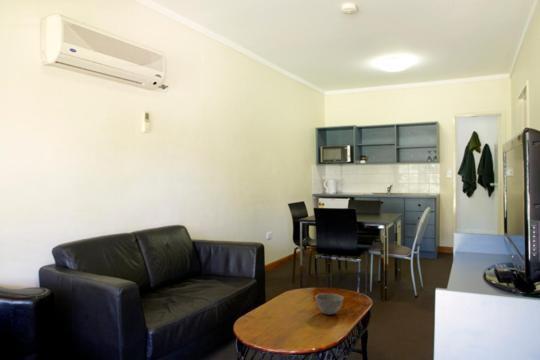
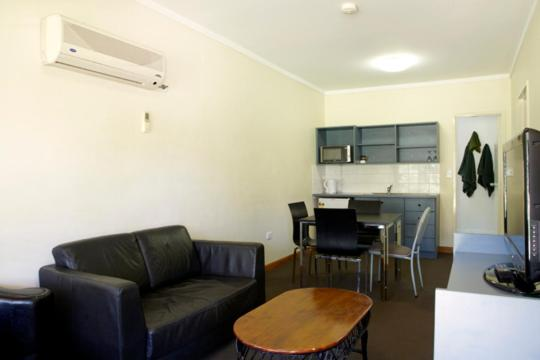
- bowl (329, 305)
